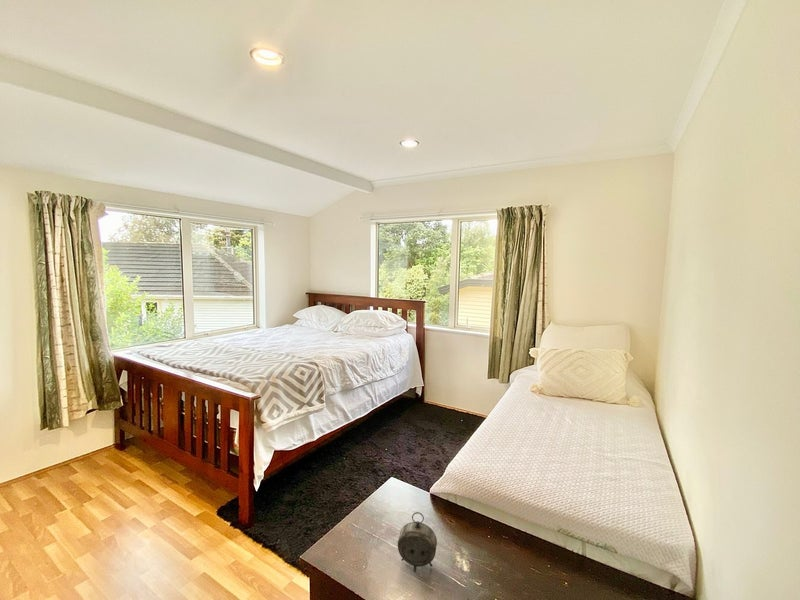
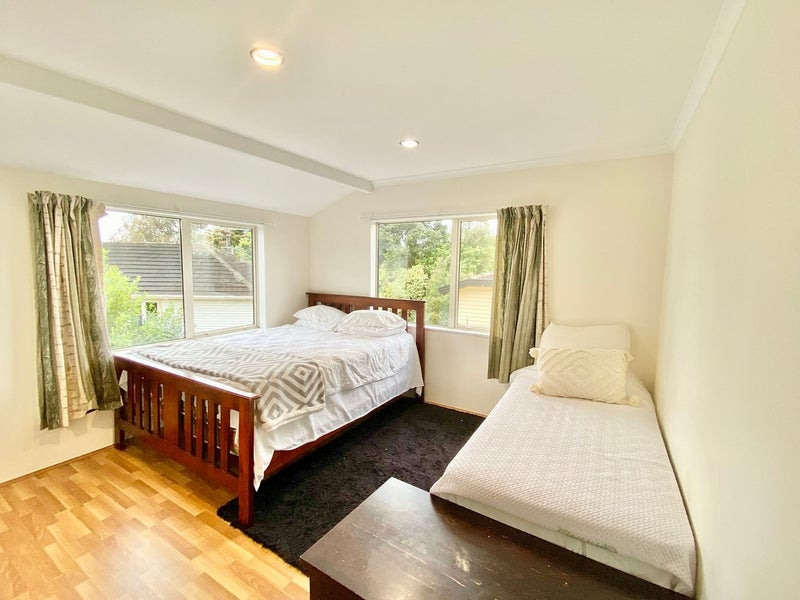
- alarm clock (417, 539)
